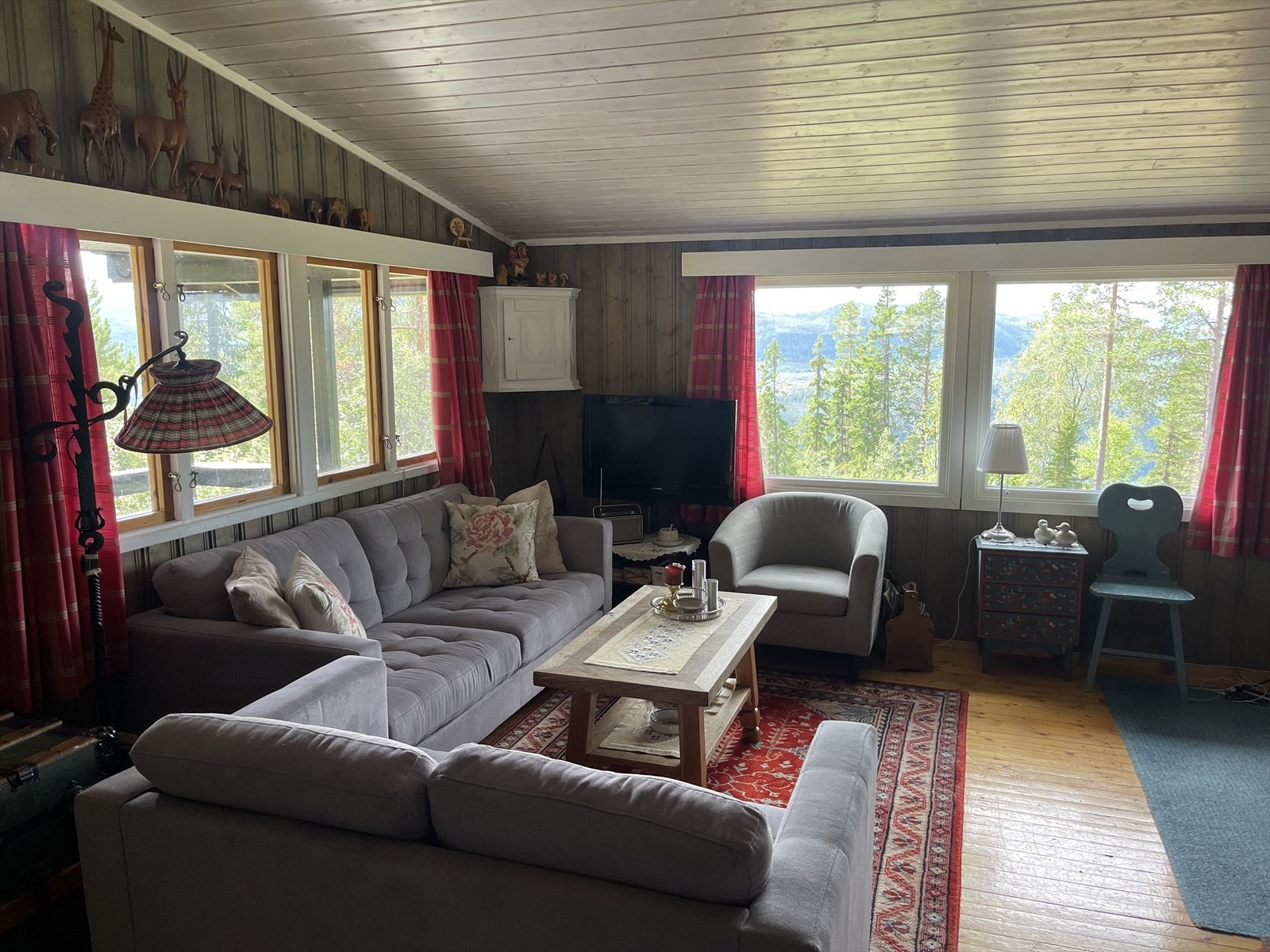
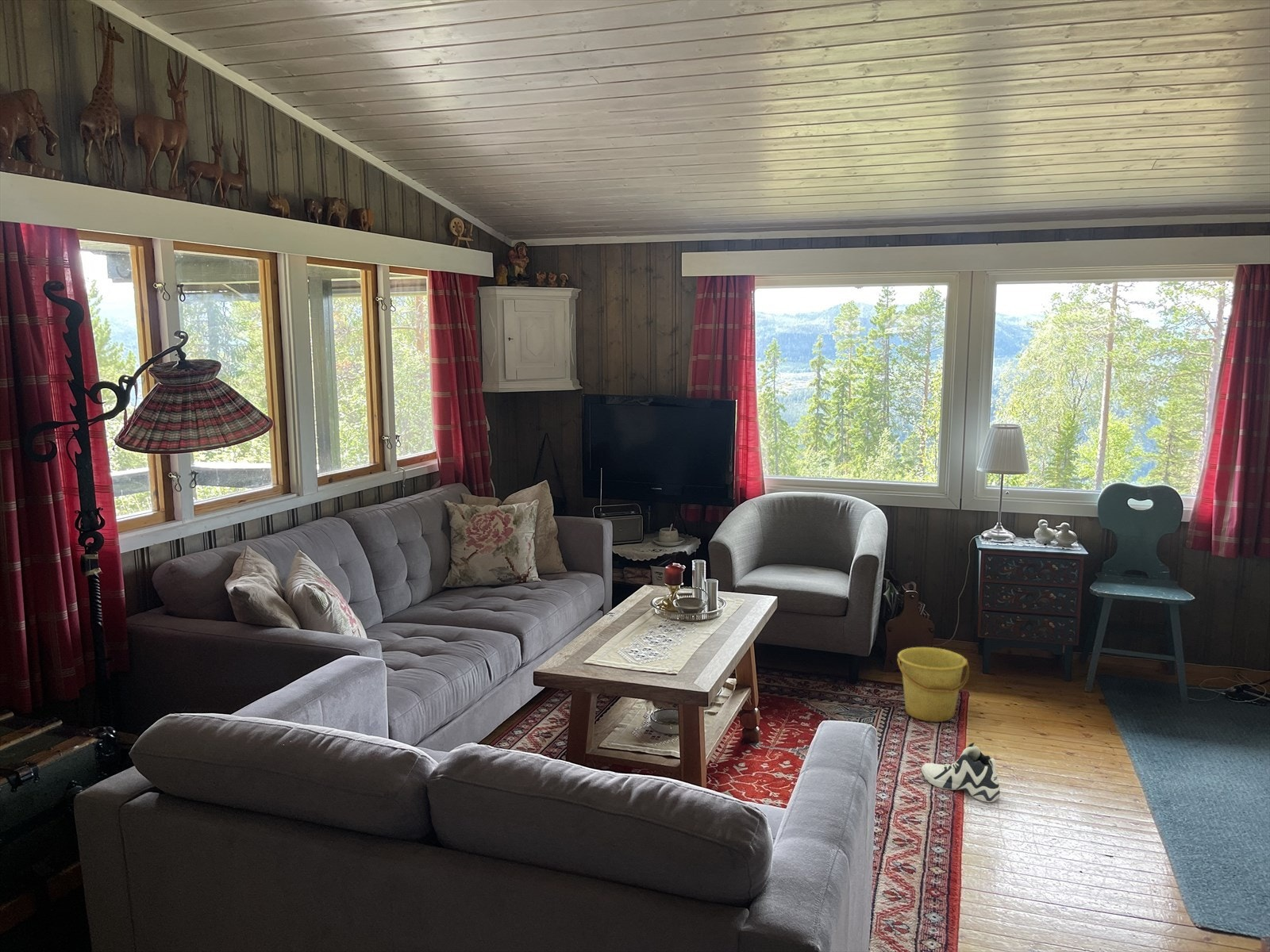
+ sneaker (960, 763)
+ bucket (930, 685)
